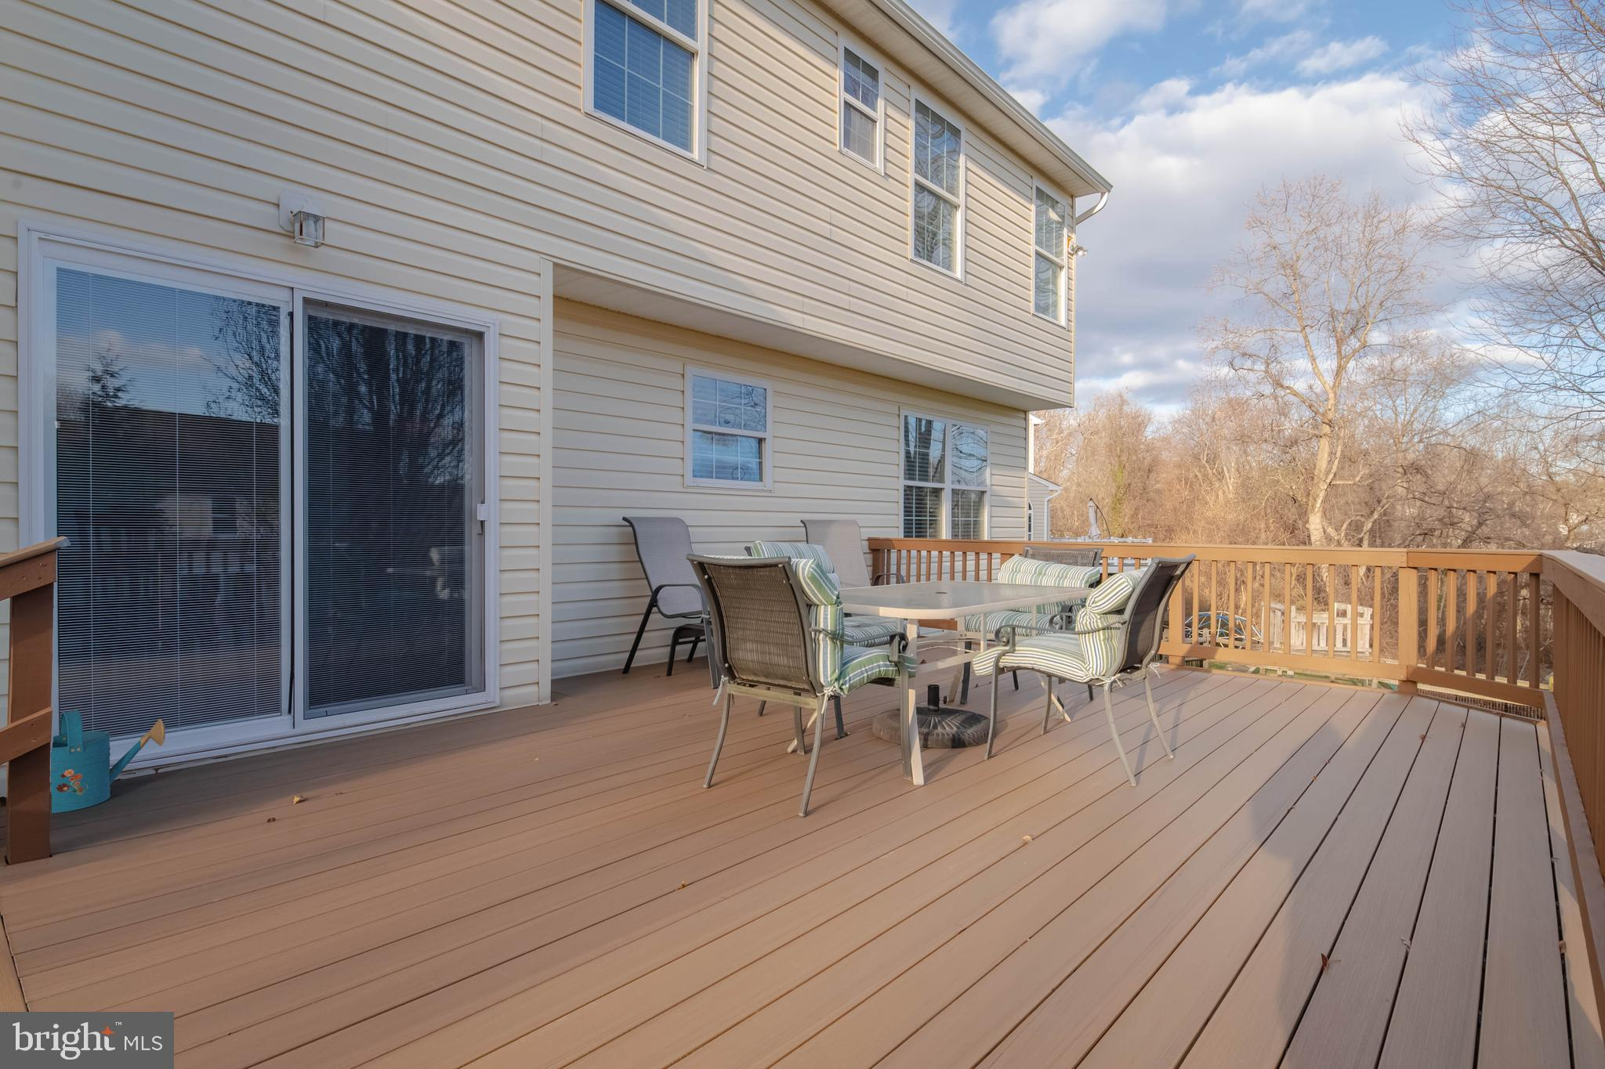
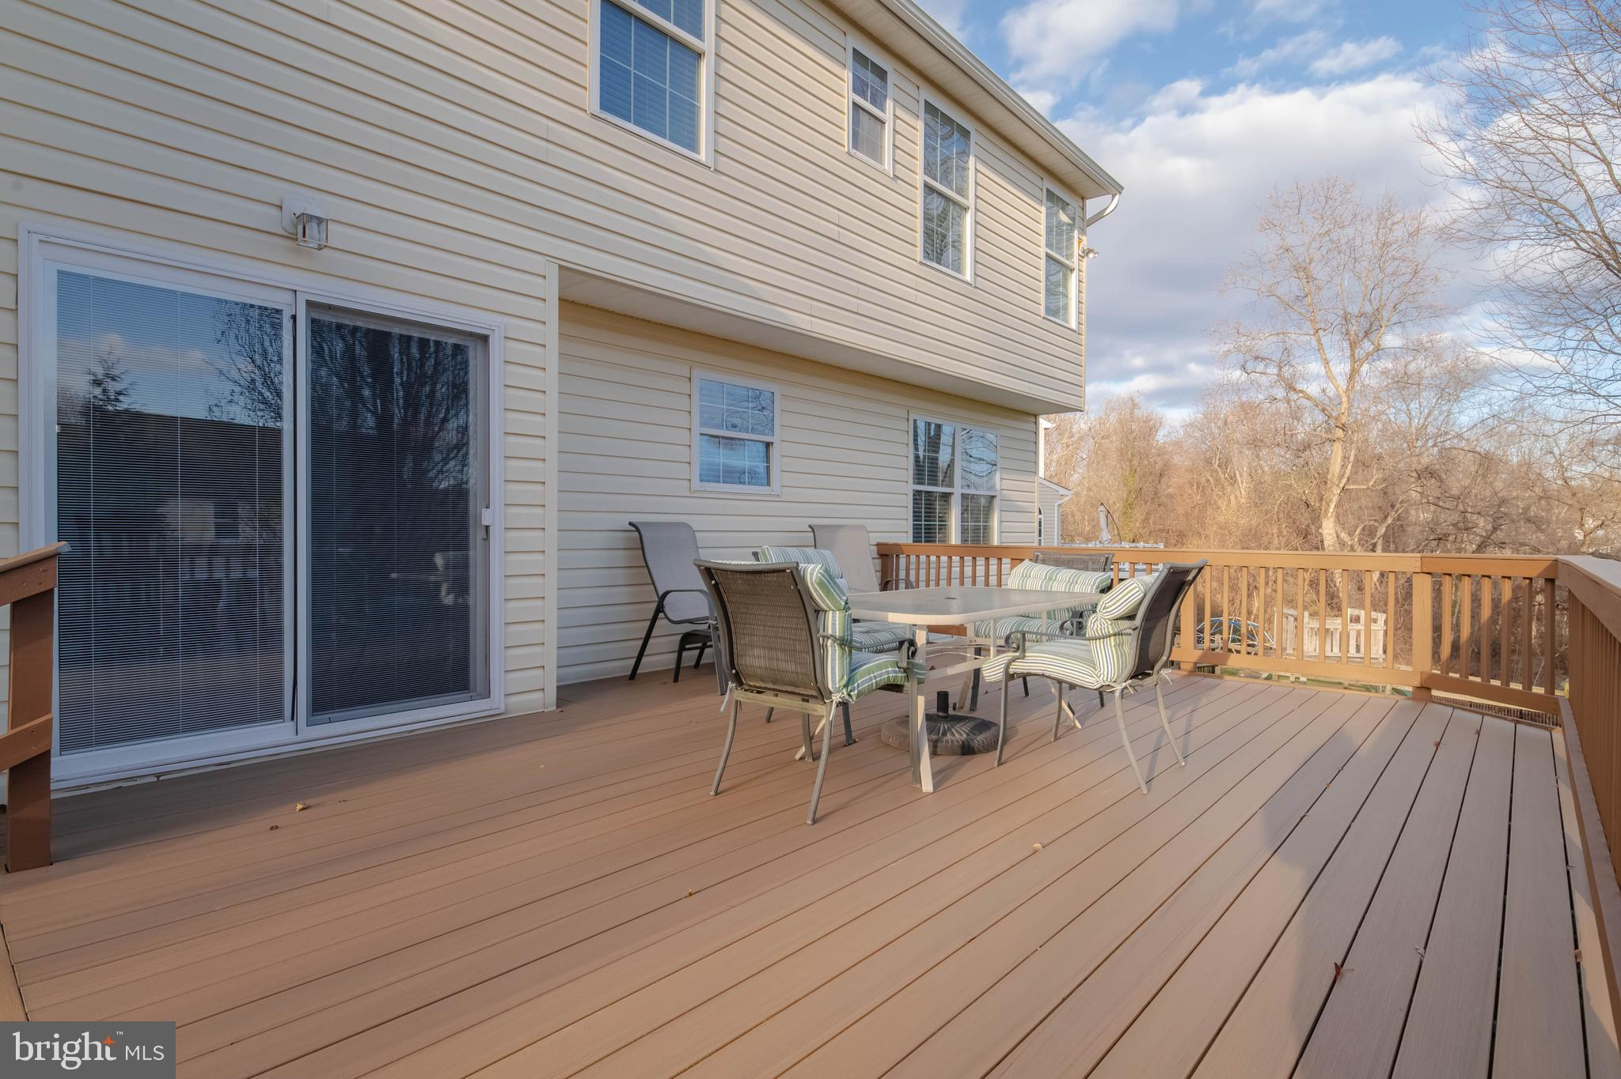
- watering can (99, 752)
